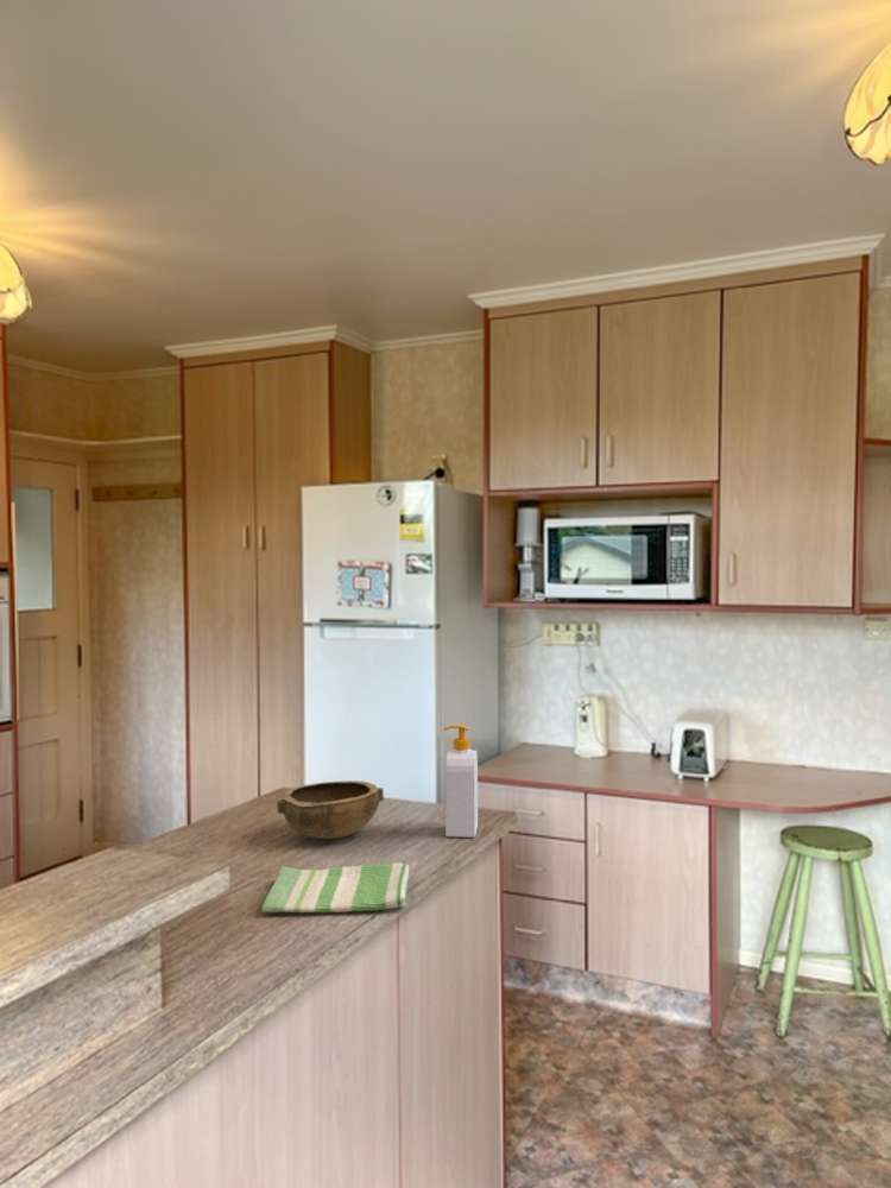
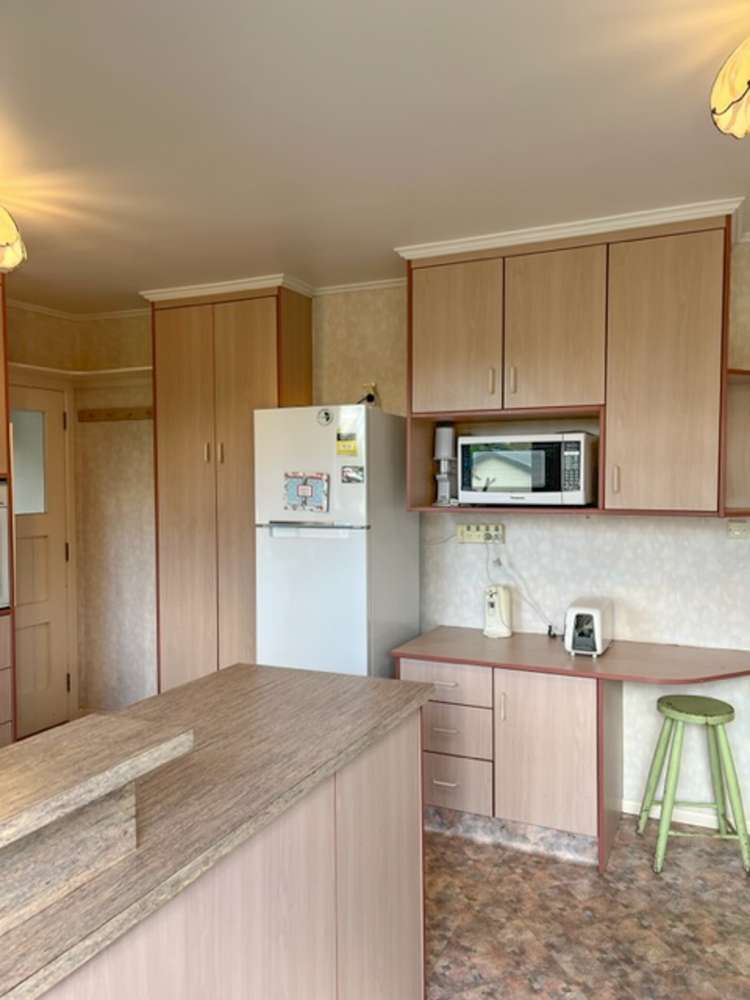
- bowl (330, 810)
- soap bottle (460, 778)
- dish towel (340, 886)
